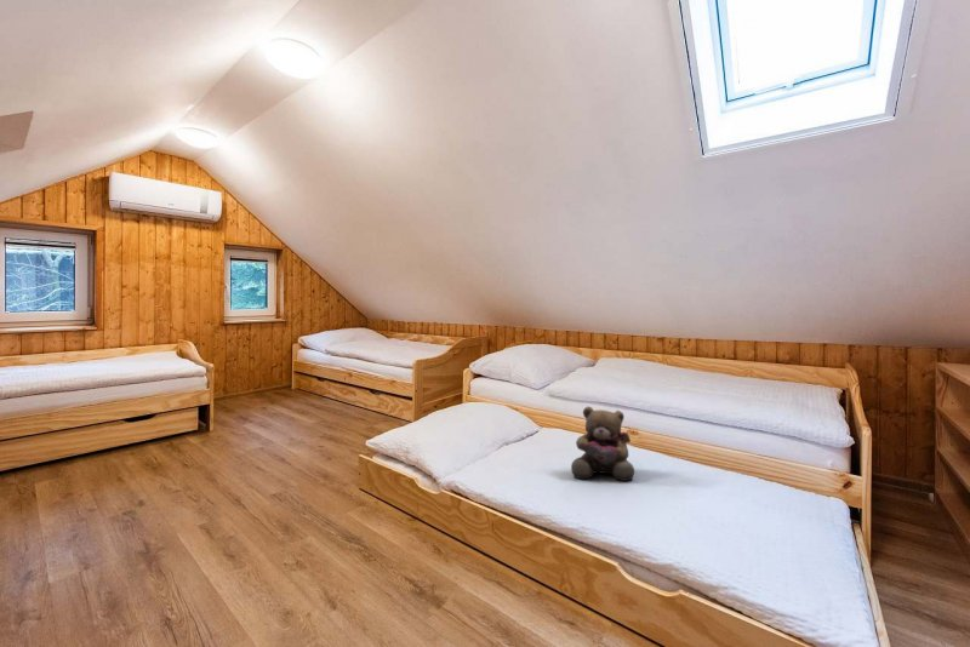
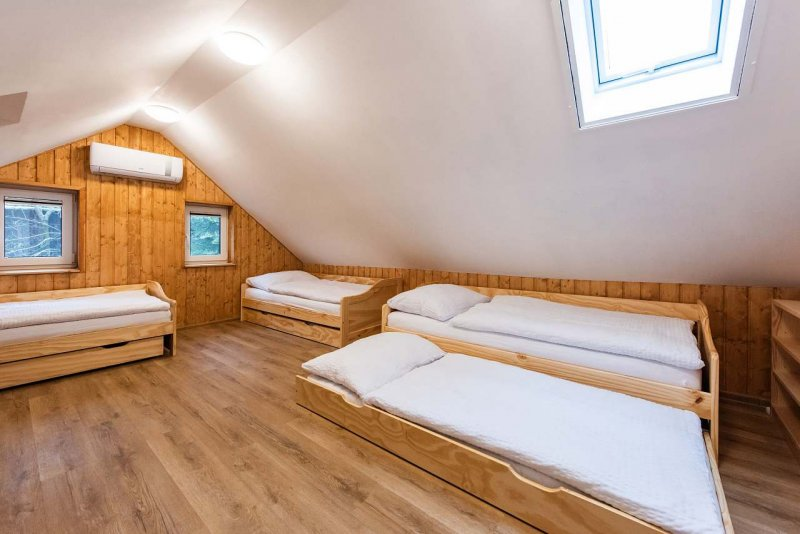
- teddy bear (599, 440)
